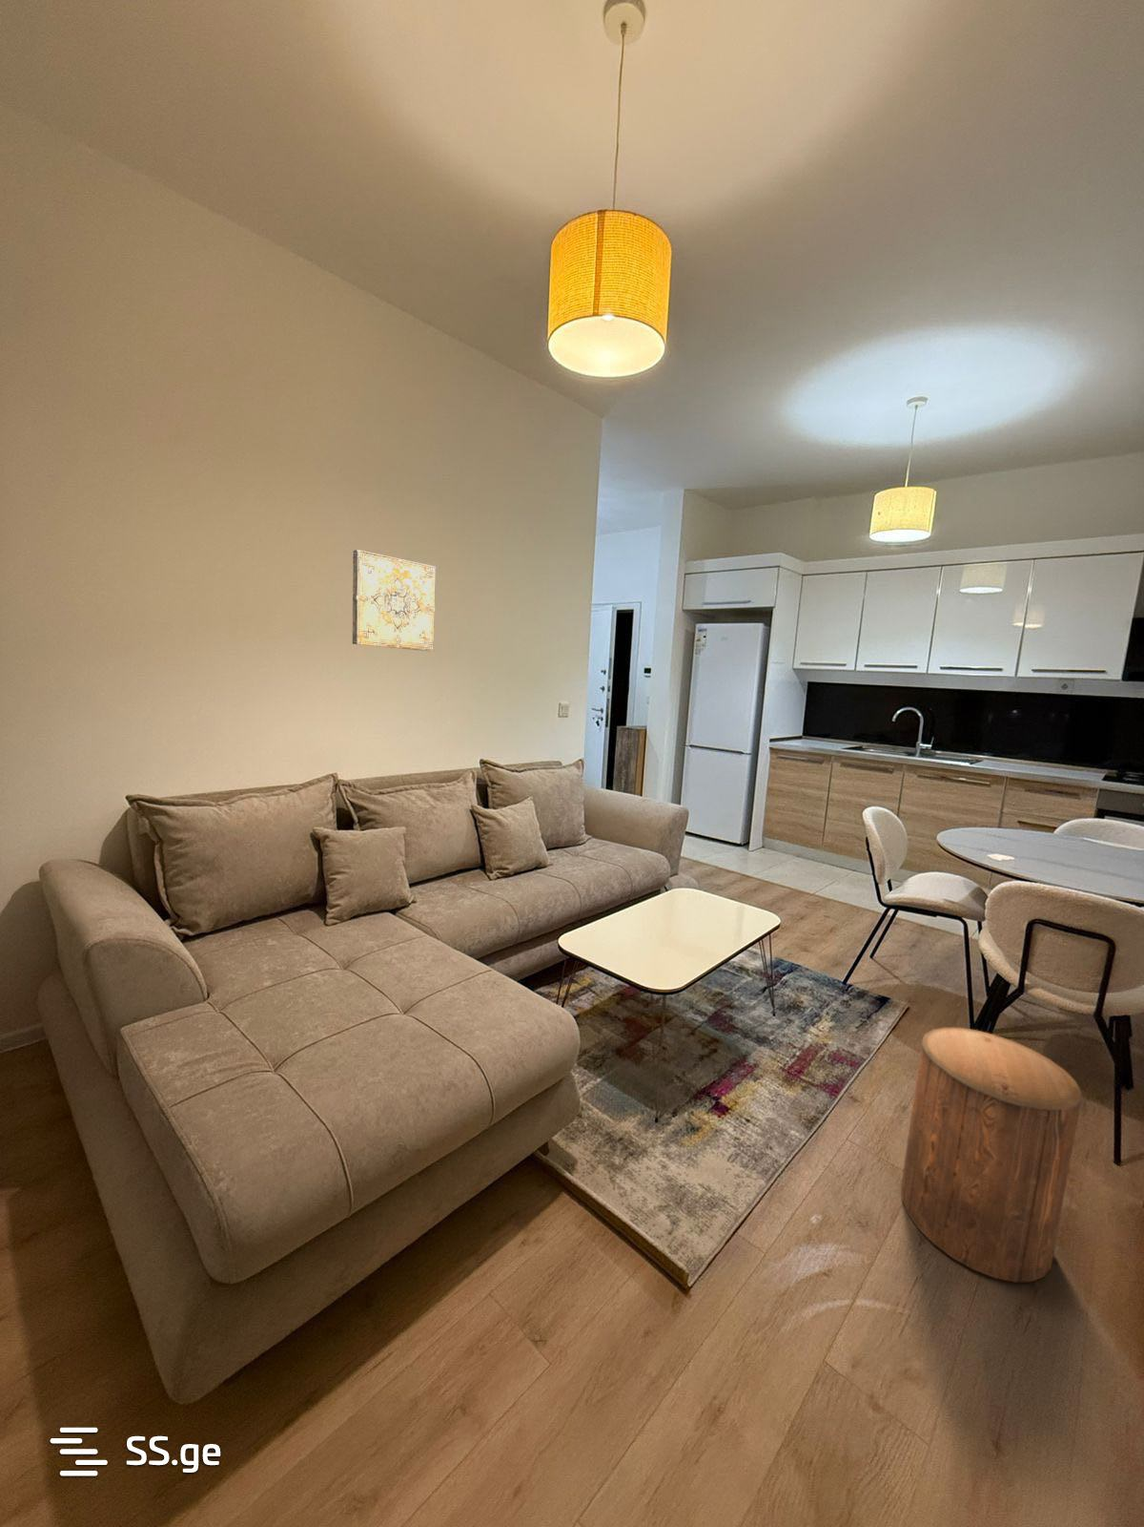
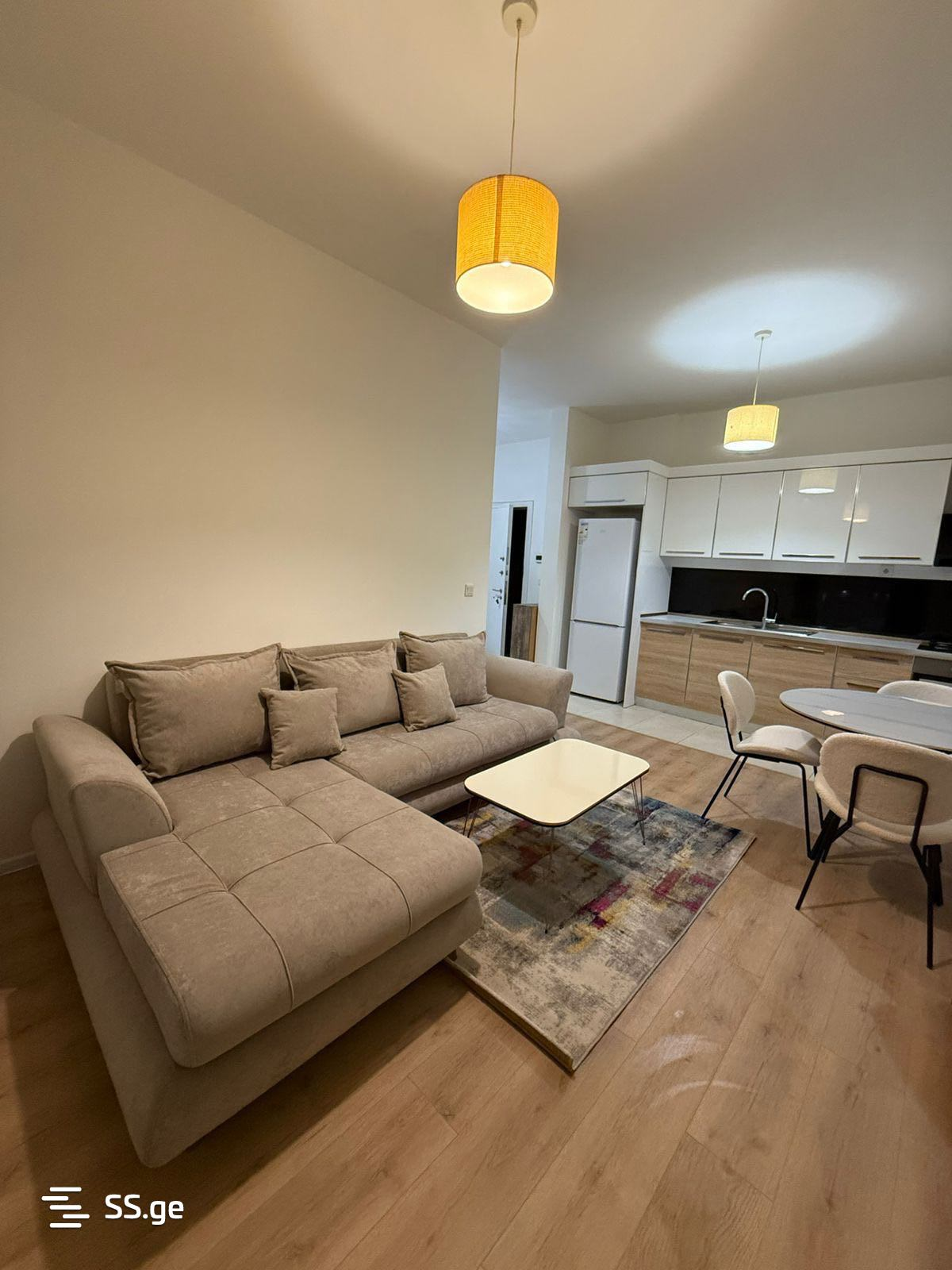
- stool (984, 1143)
- wall art (395, 604)
